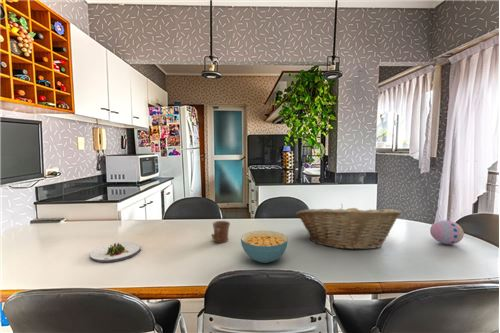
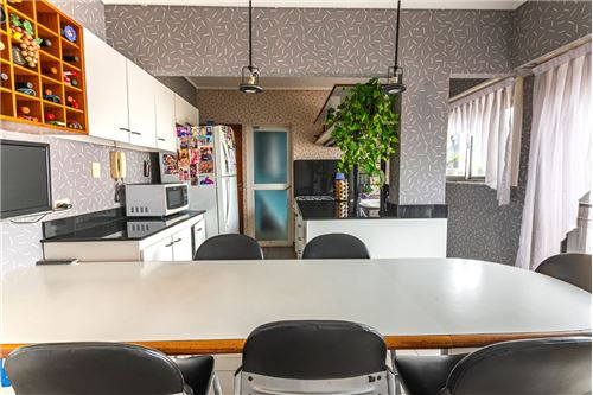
- salad plate (116, 248)
- mug (220, 233)
- decorative egg (447, 232)
- cereal bowl (264, 249)
- fruit basket (345, 221)
